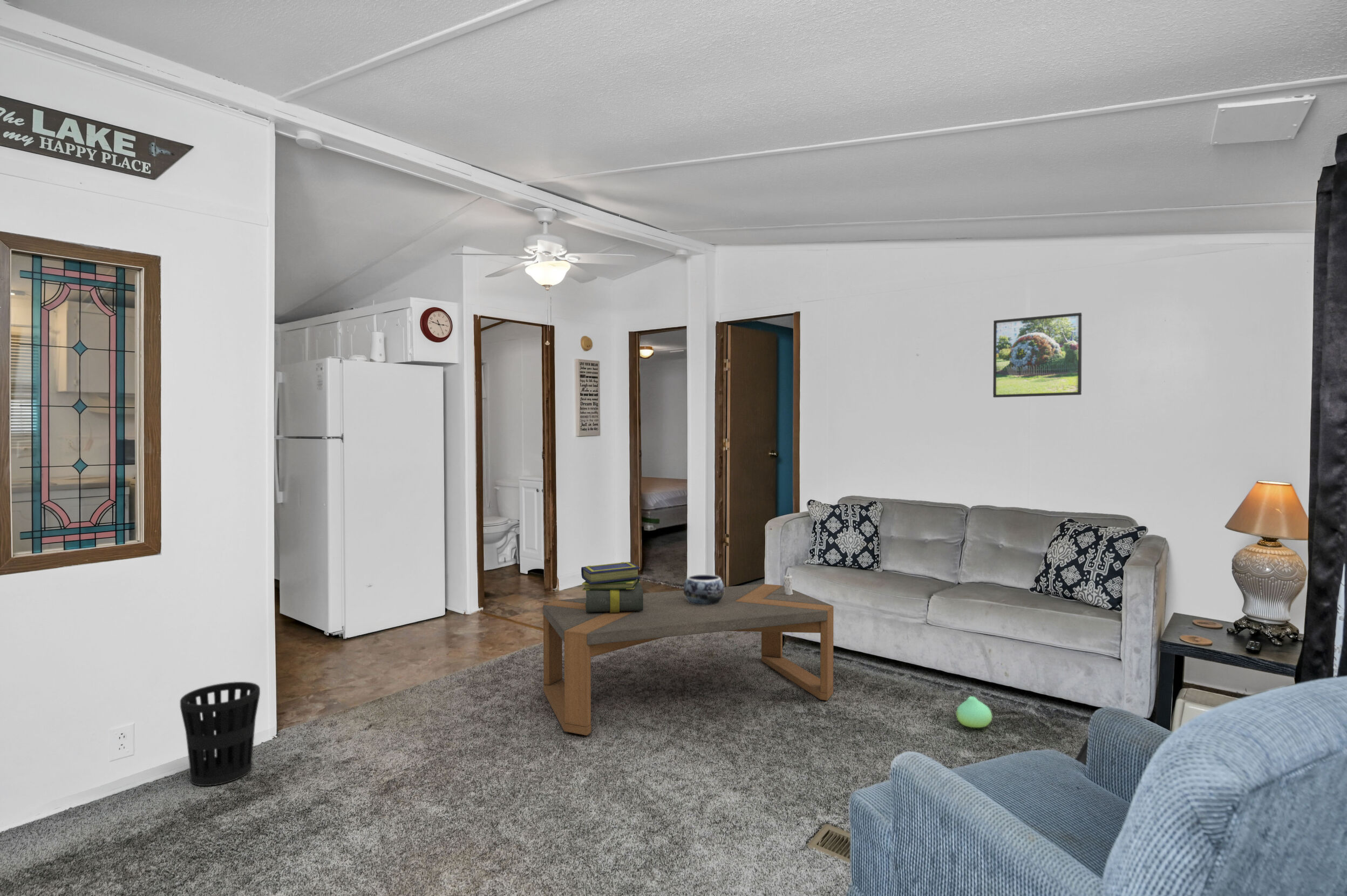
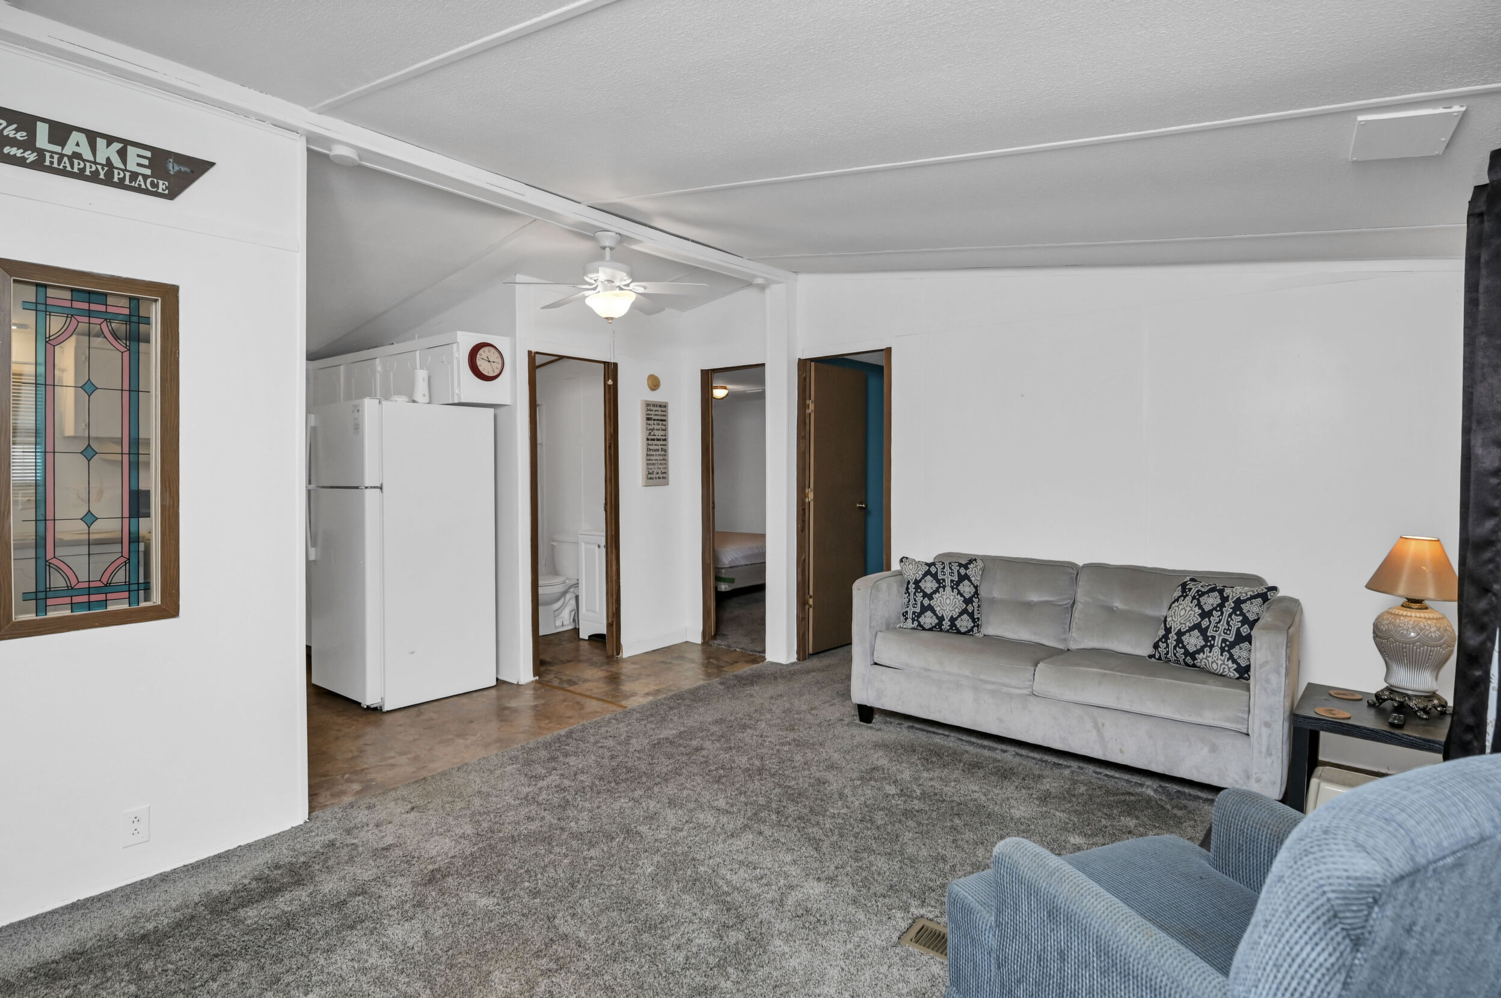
- coffee table (686, 635)
- stack of books (611, 587)
- decorative bowl (704, 589)
- plush toy (974, 711)
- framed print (1036, 356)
- candle (788, 582)
- wastebasket (221, 733)
